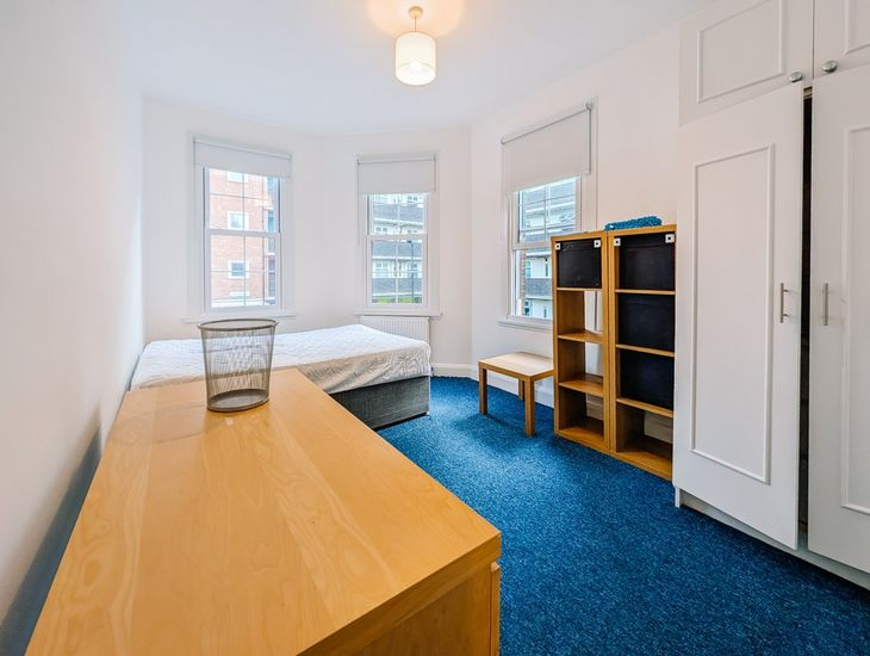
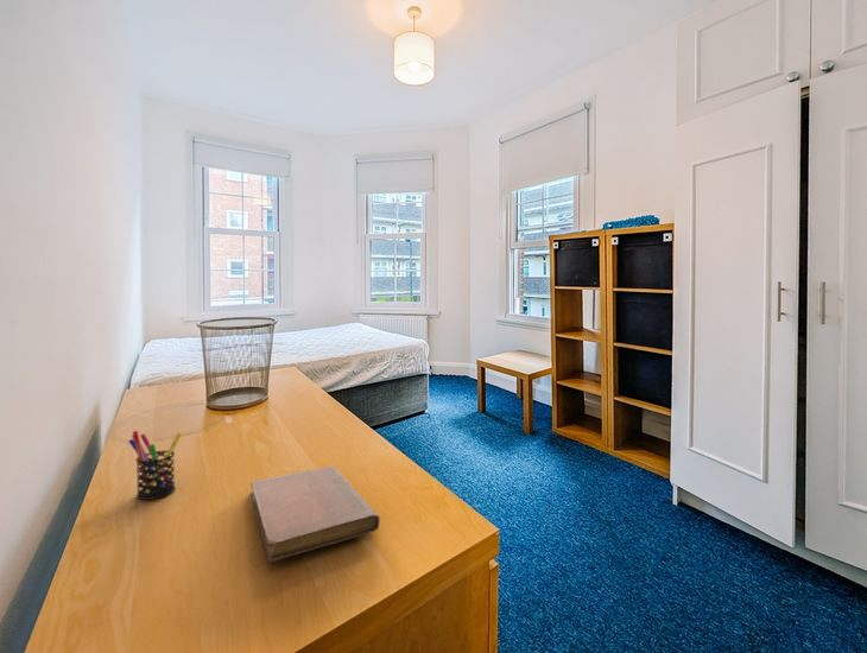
+ pen holder (153, 462)
+ notebook (309, 503)
